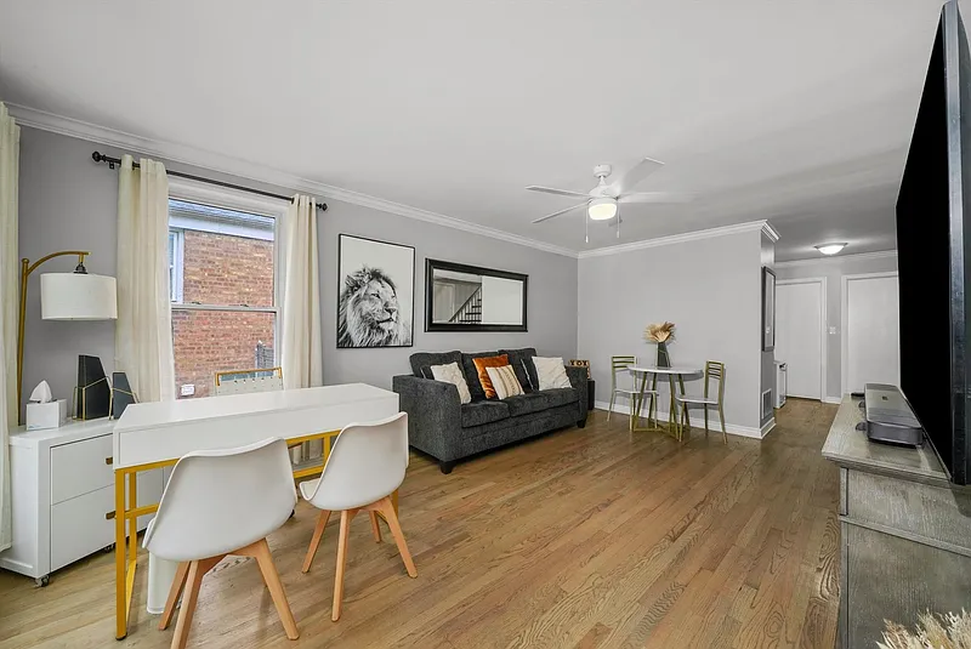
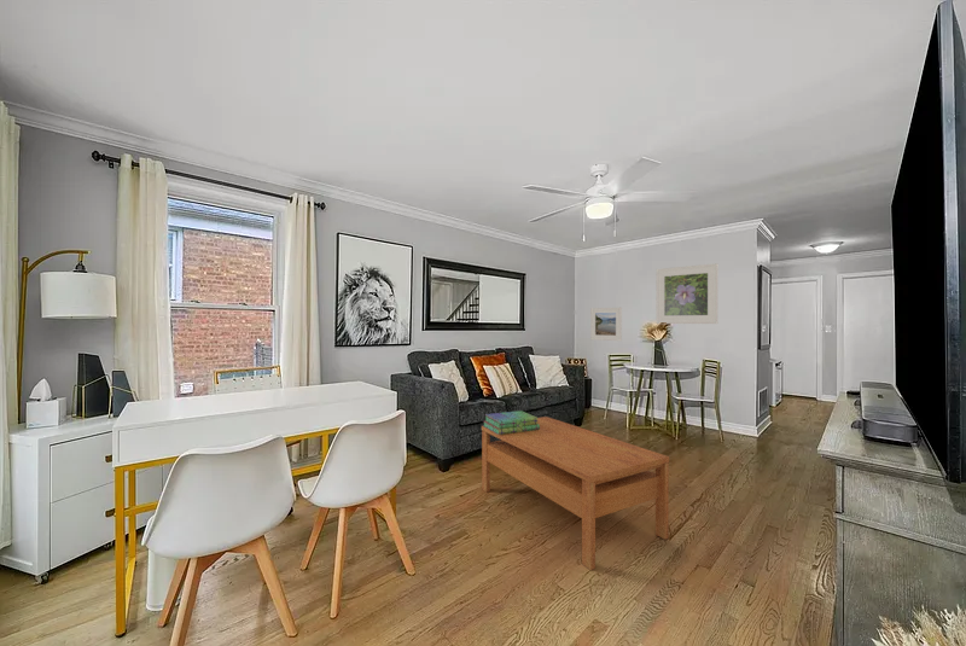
+ coffee table (563, 475)
+ stack of books (511, 421)
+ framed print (605, 324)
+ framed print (685, 295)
